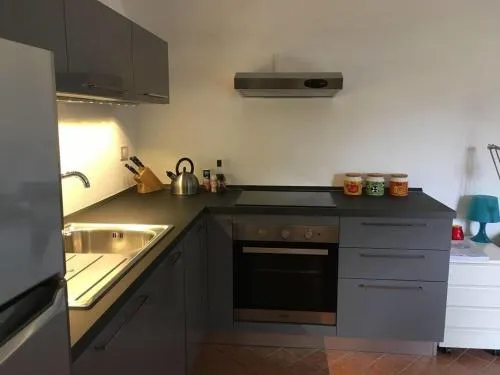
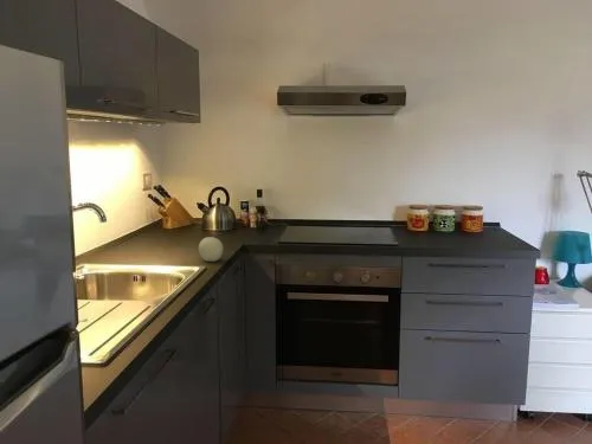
+ fruit (211, 249)
